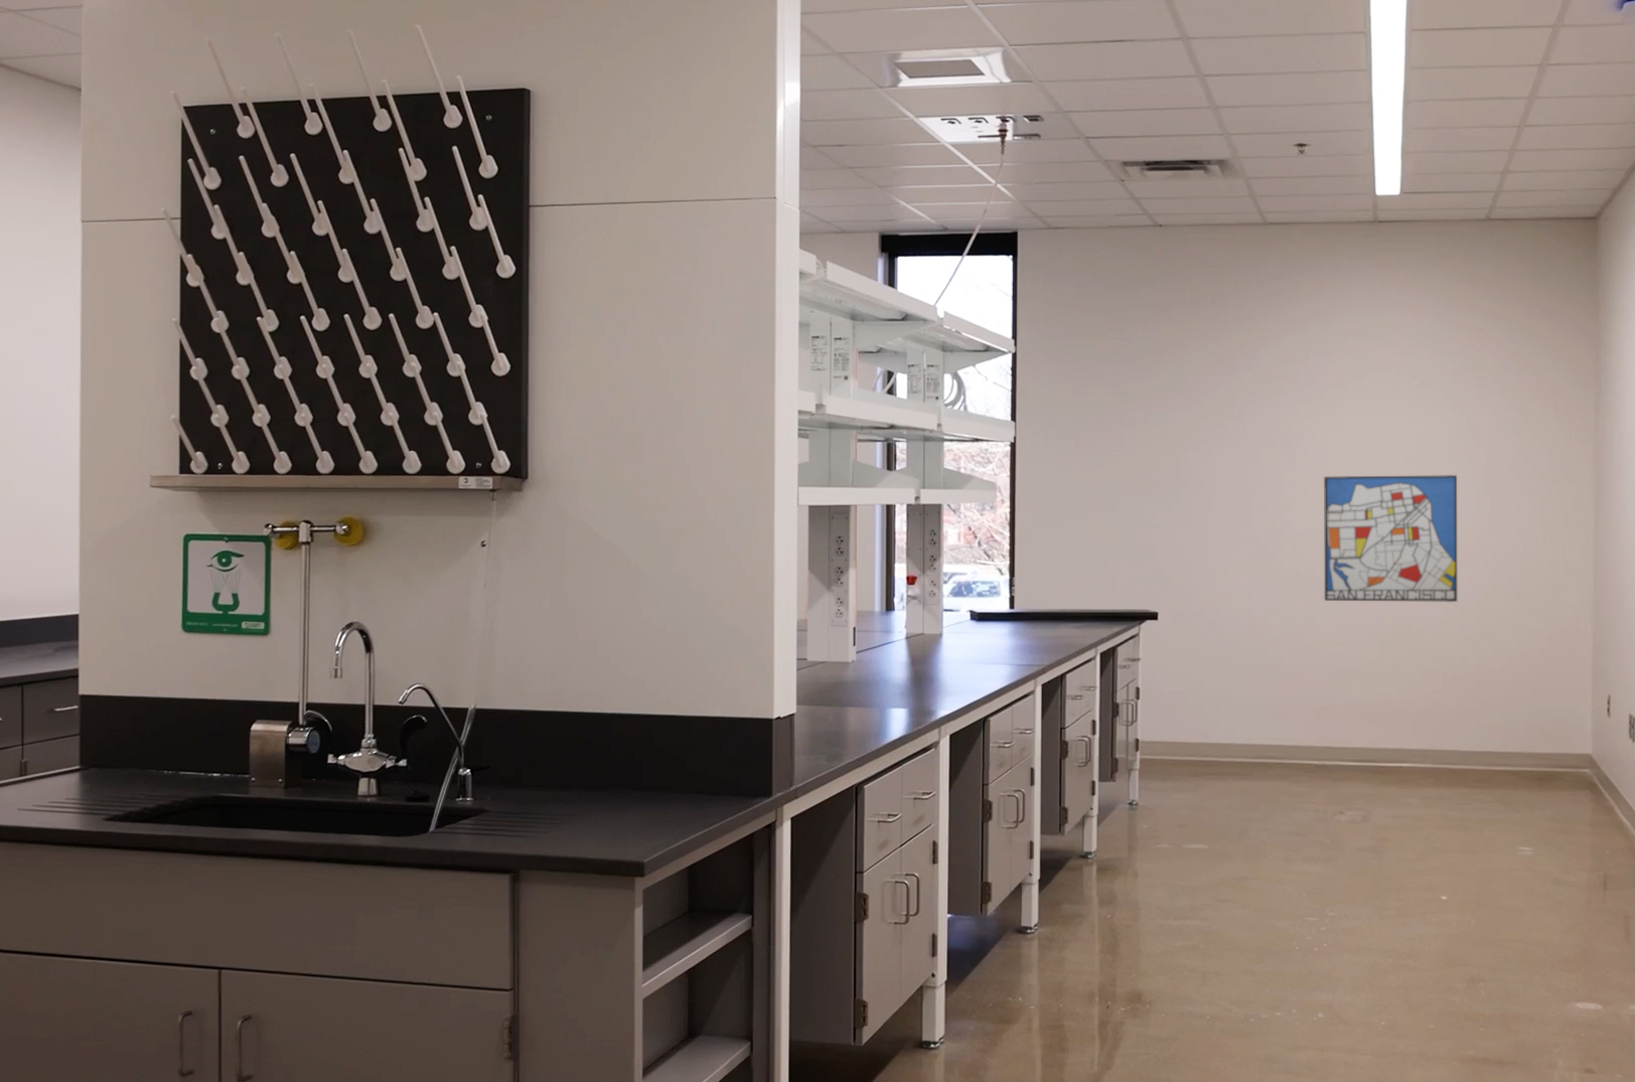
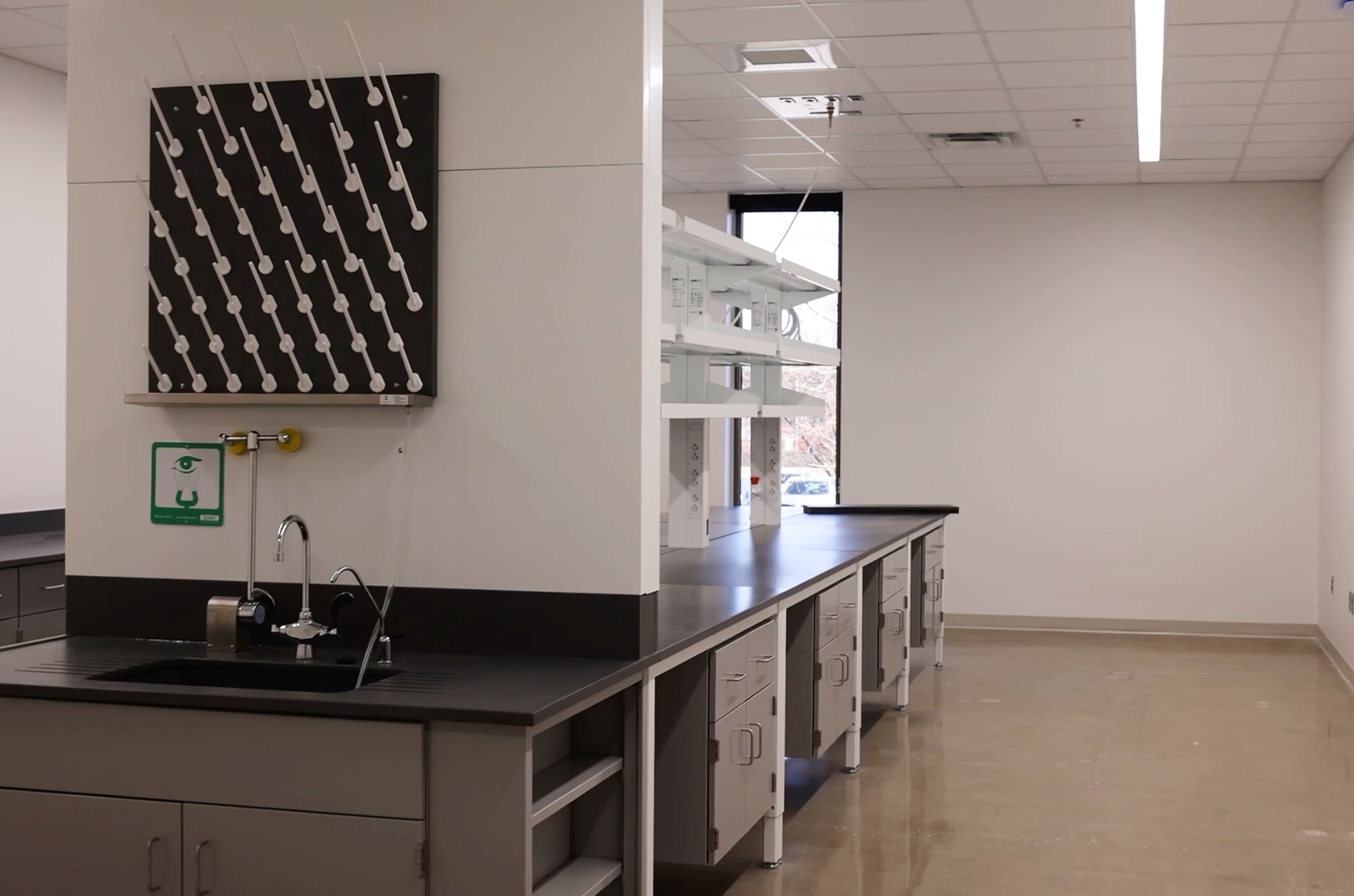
- wall art (1390, 539)
